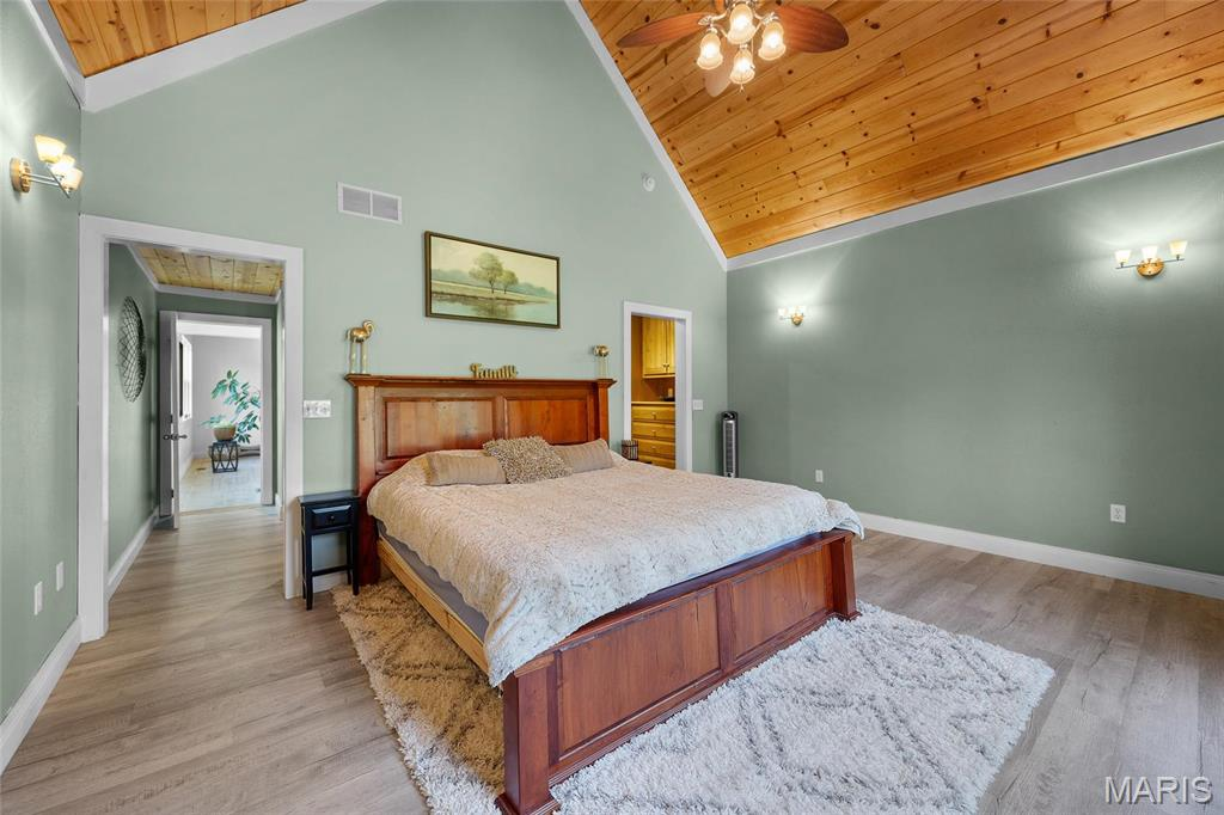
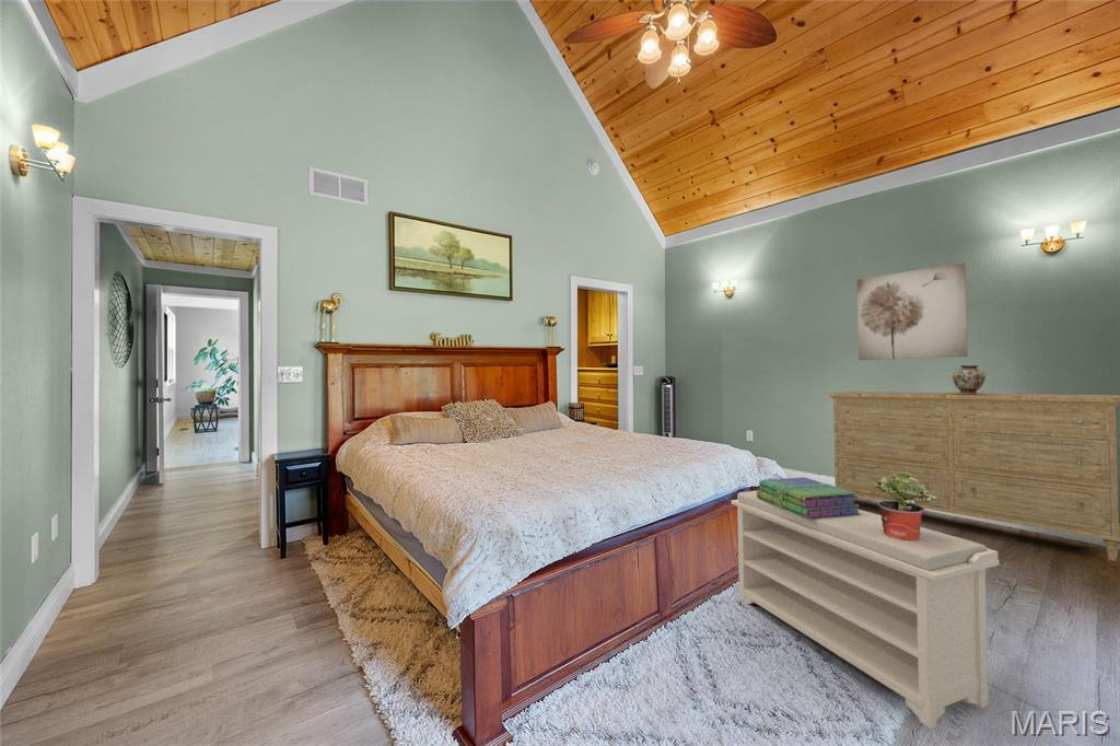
+ potted plant (905, 503)
+ dresser (956, 458)
+ stack of books (804, 496)
+ decorative vase (969, 378)
+ bench (839, 578)
+ wall art (908, 315)
